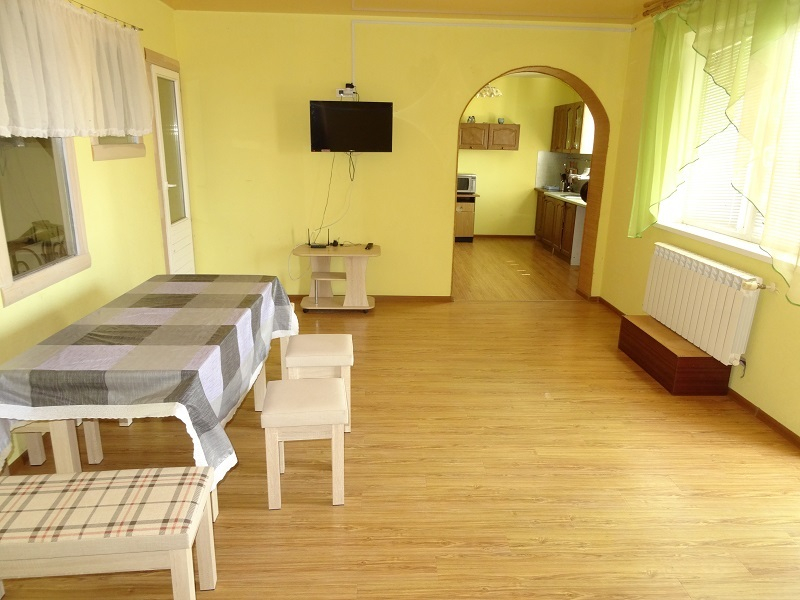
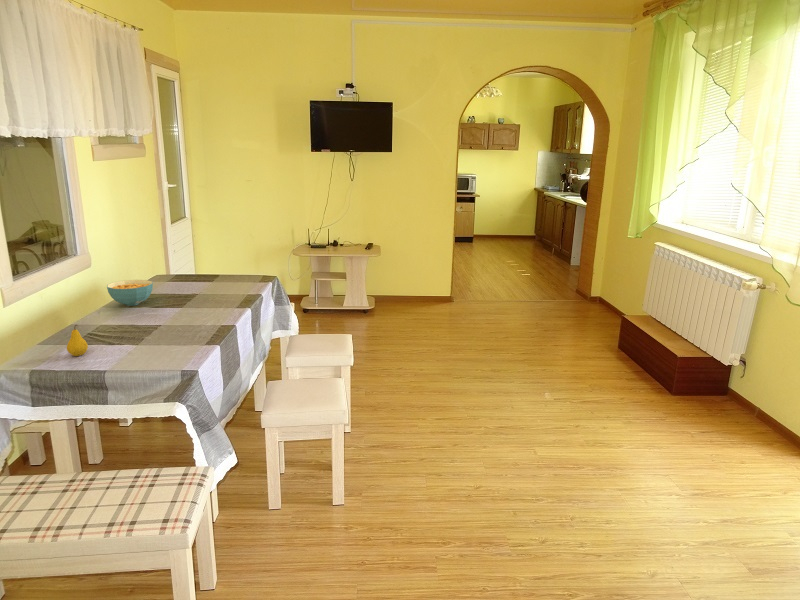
+ fruit (76, 339)
+ cereal bowl (131, 294)
